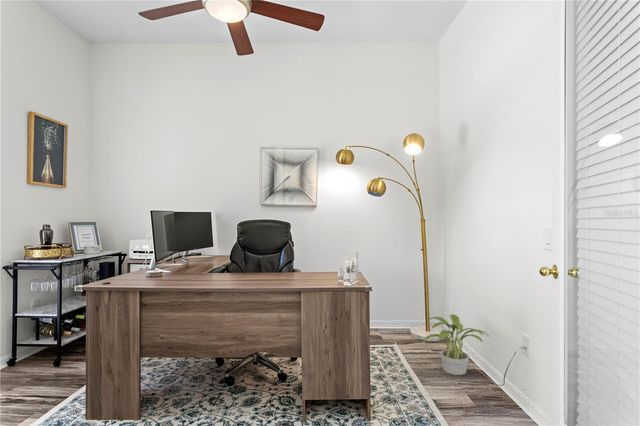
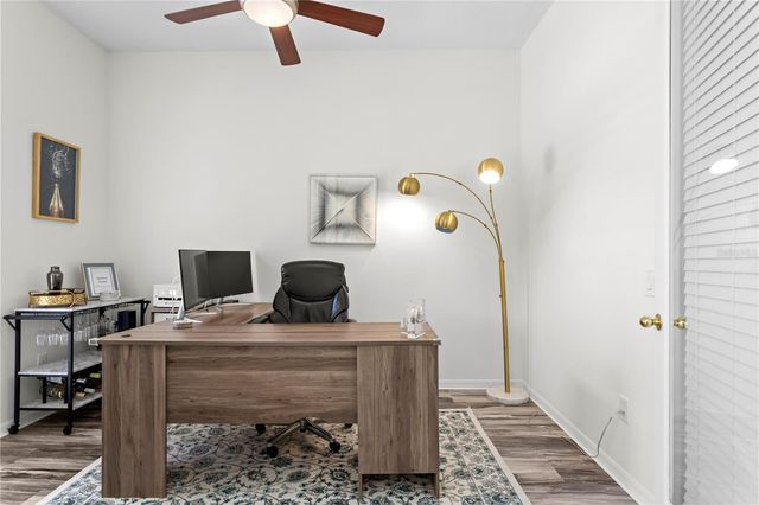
- potted plant (455, 345)
